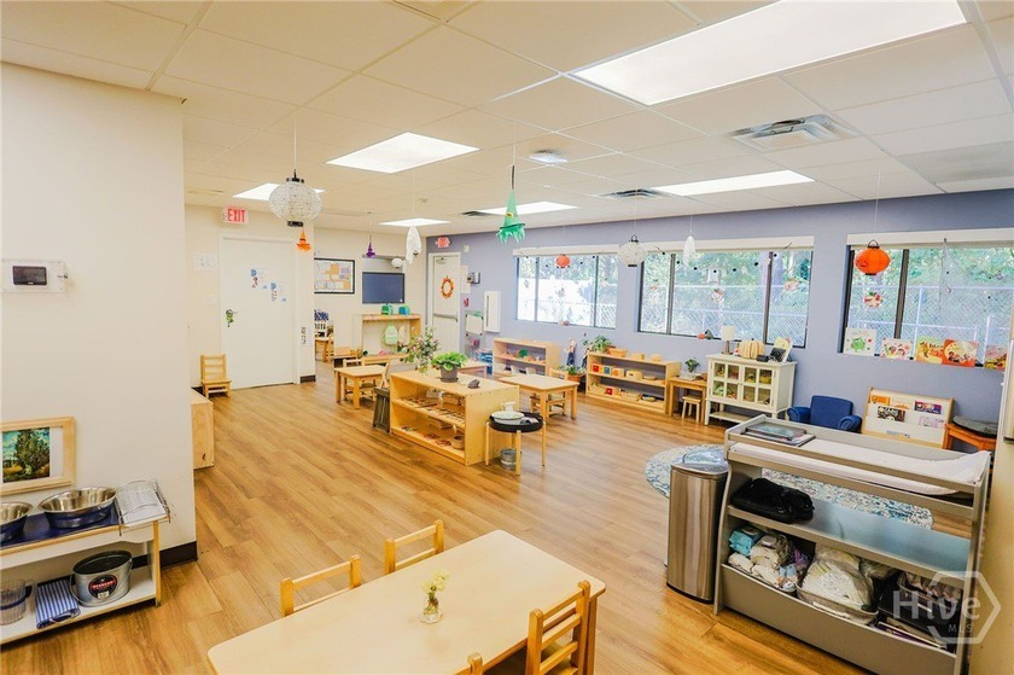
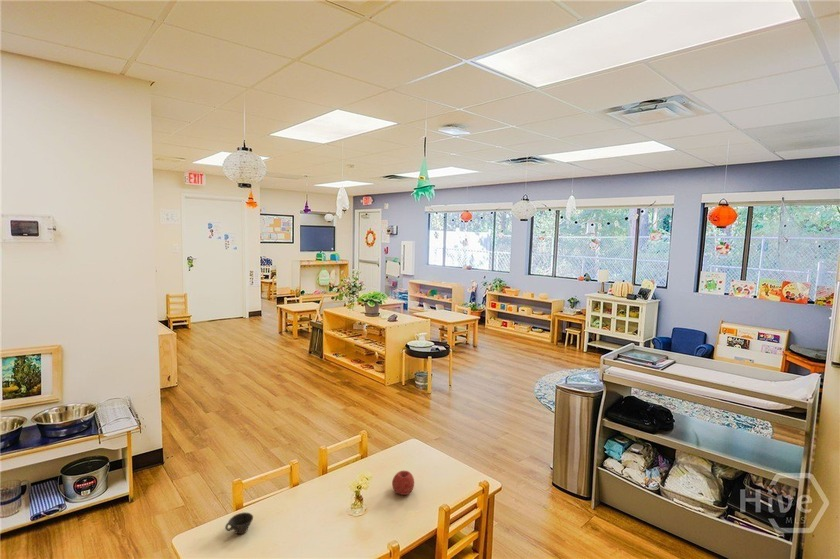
+ fruit (403, 481)
+ cup (239, 525)
